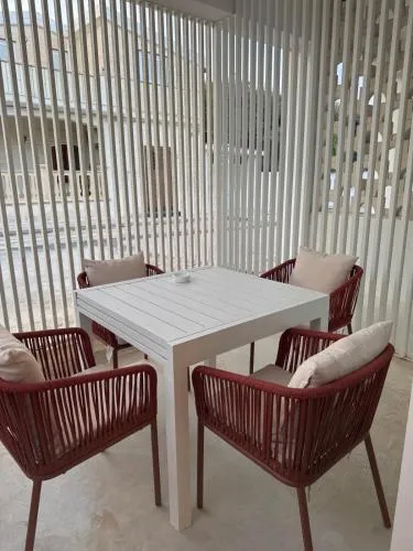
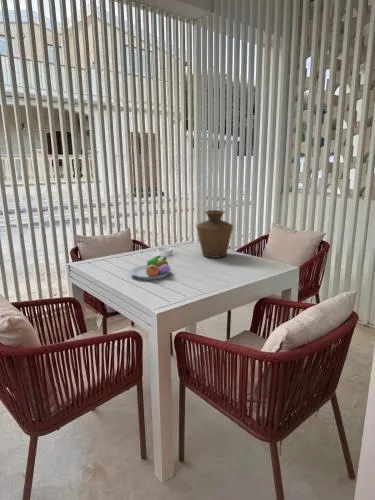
+ fruit bowl (152, 266)
+ vase (214, 233)
